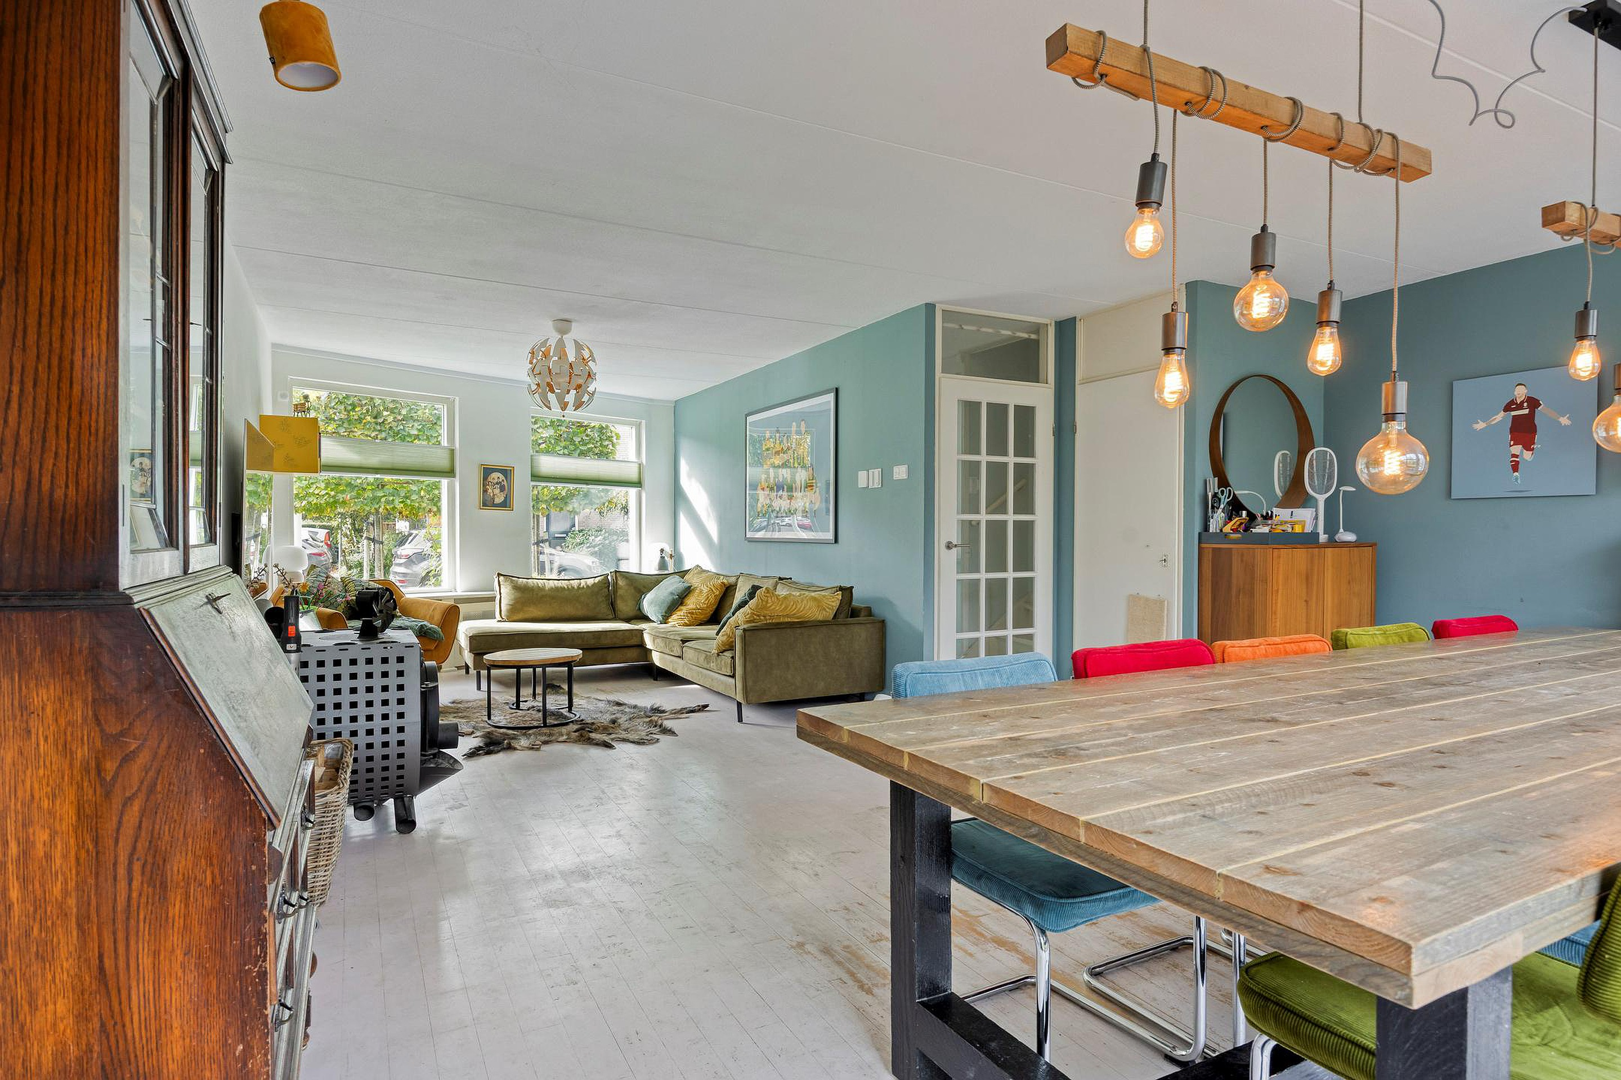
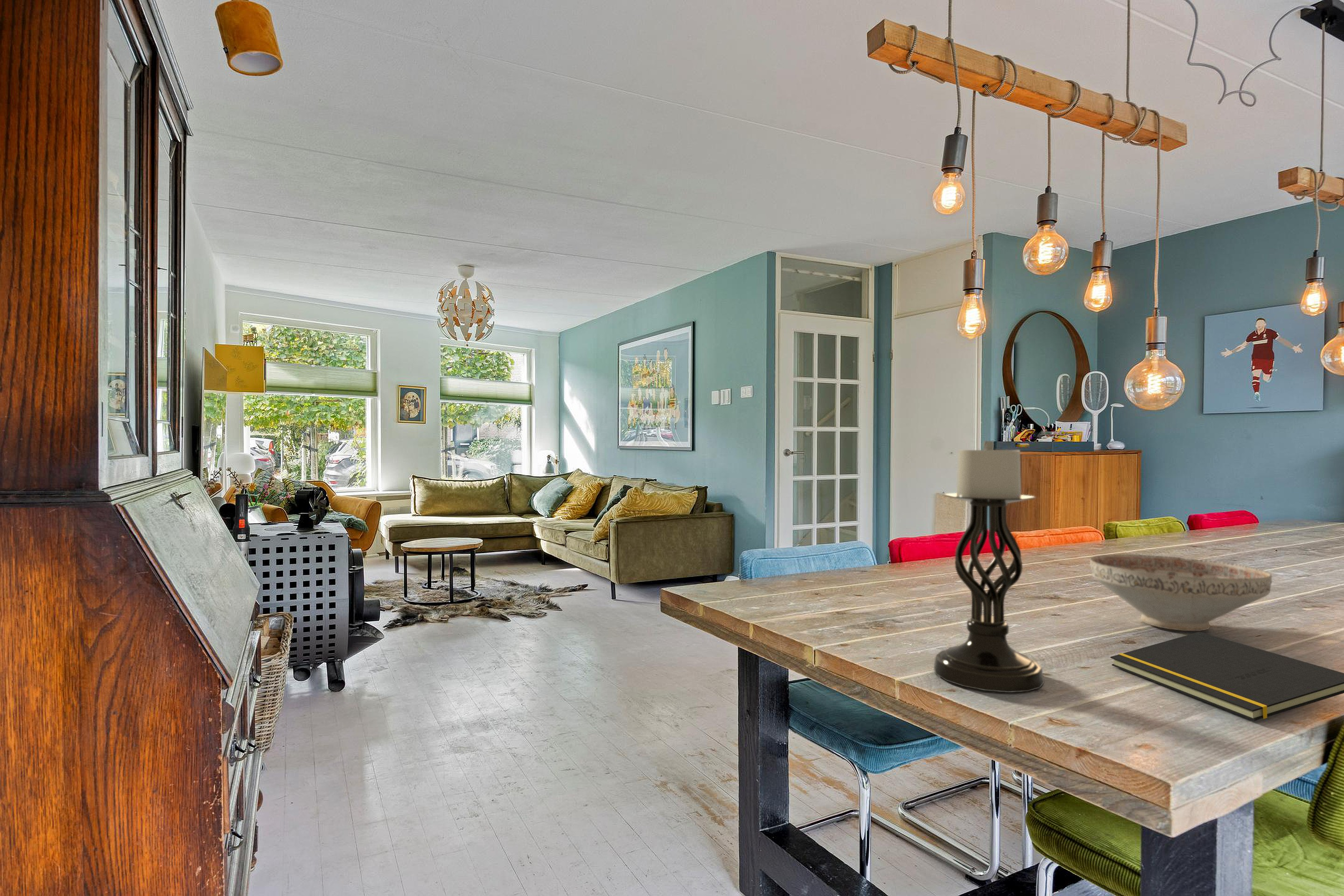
+ candle holder (992, 561)
+ notepad (1224, 671)
+ decorative bowl (1176, 595)
